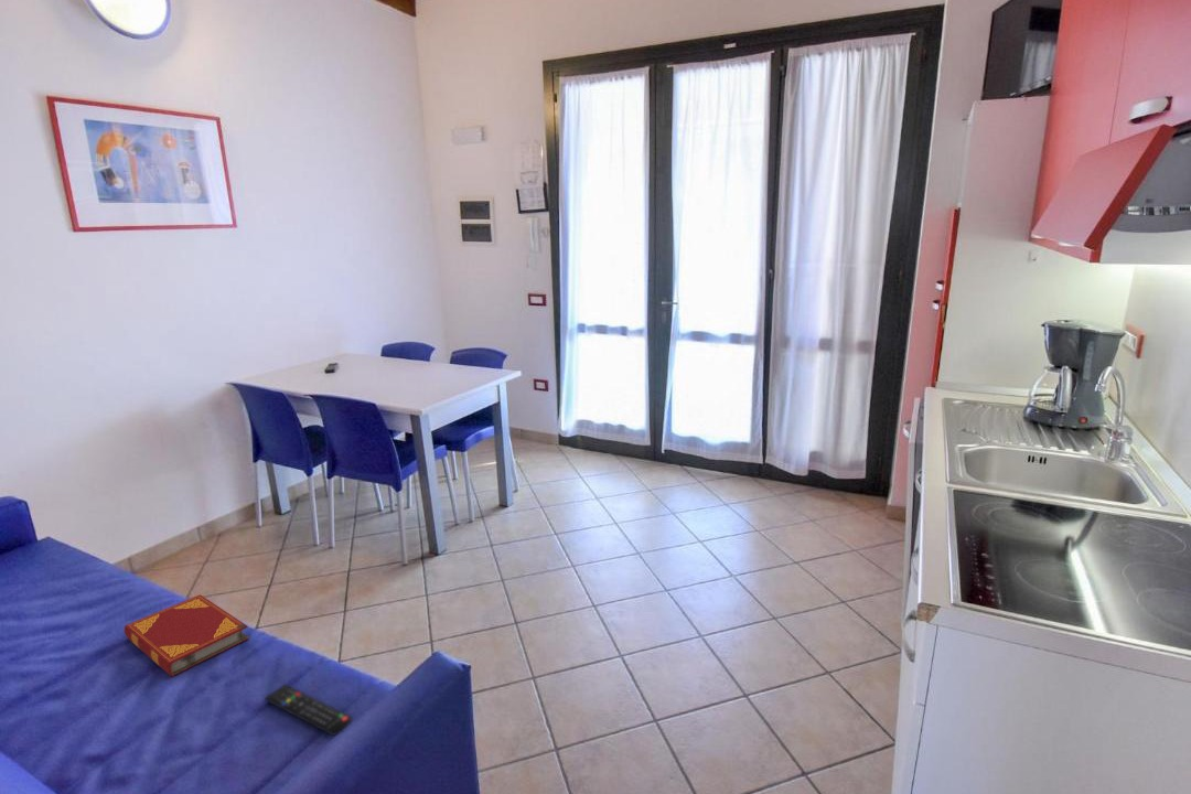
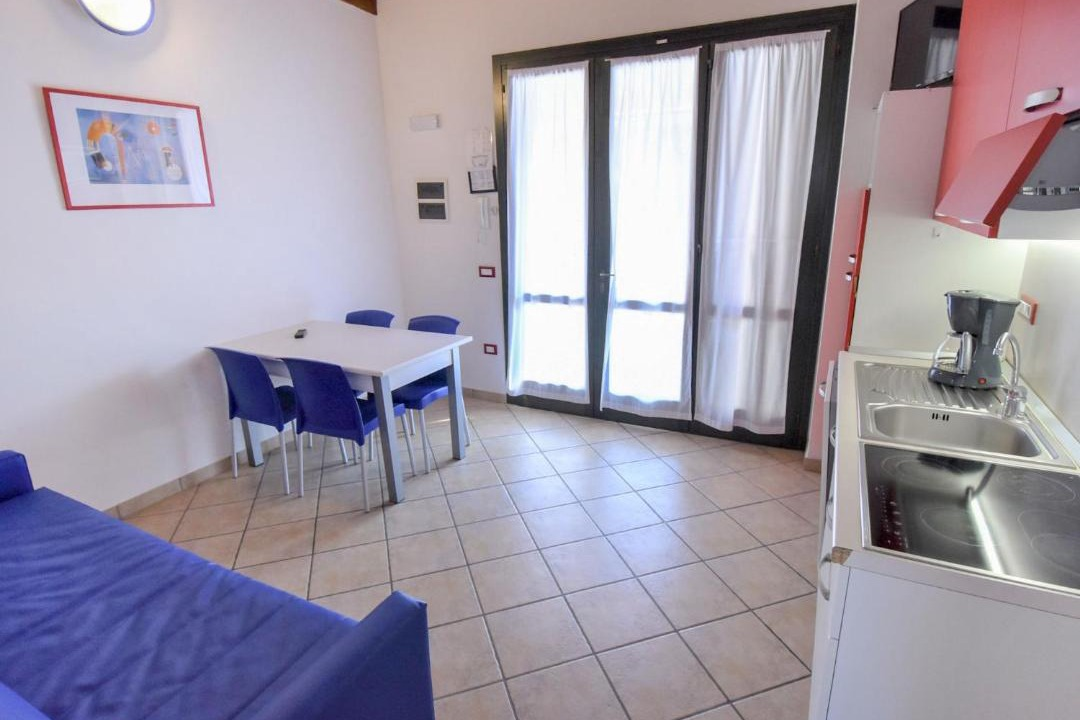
- hardback book (186, 632)
- remote control (308, 709)
